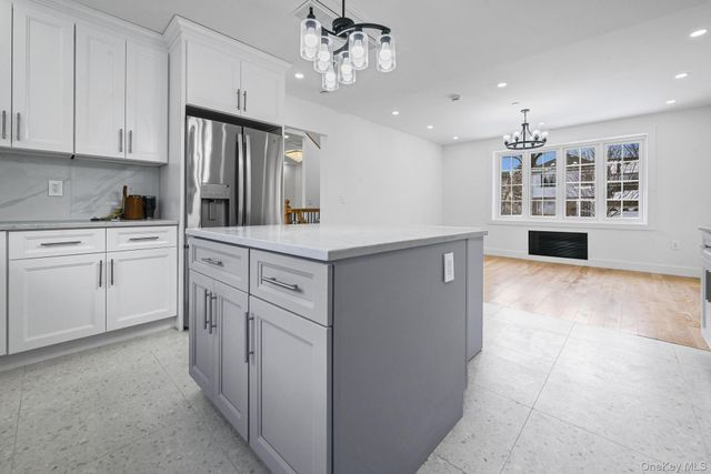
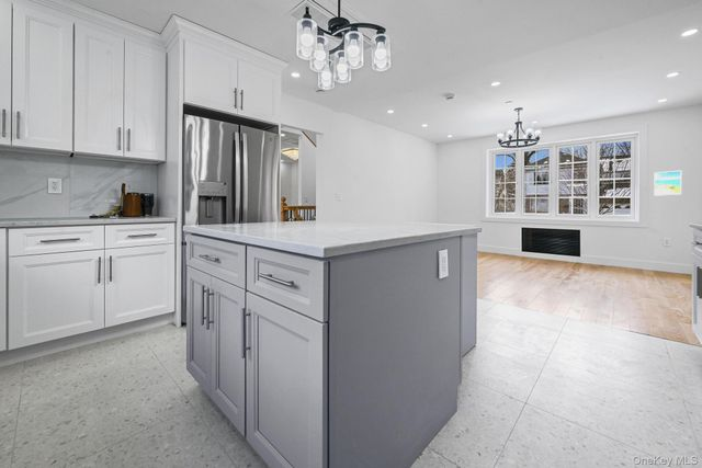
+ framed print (667, 183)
